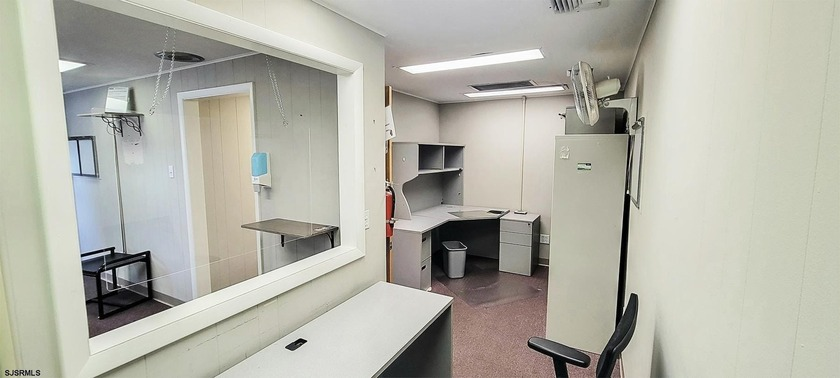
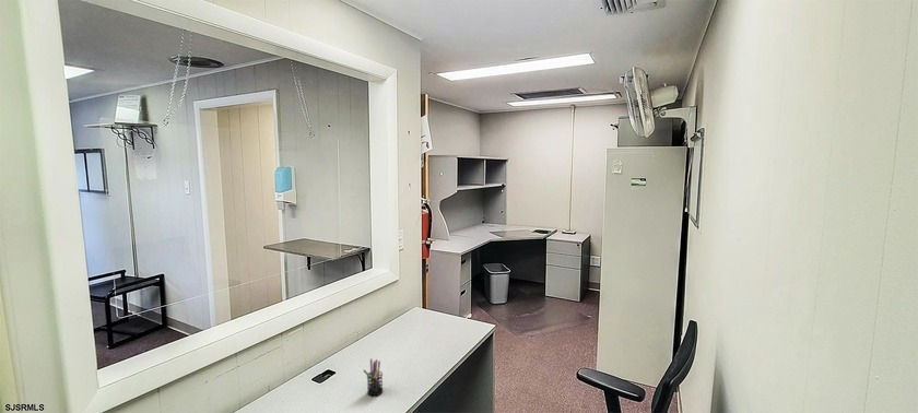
+ pen holder (373, 377)
